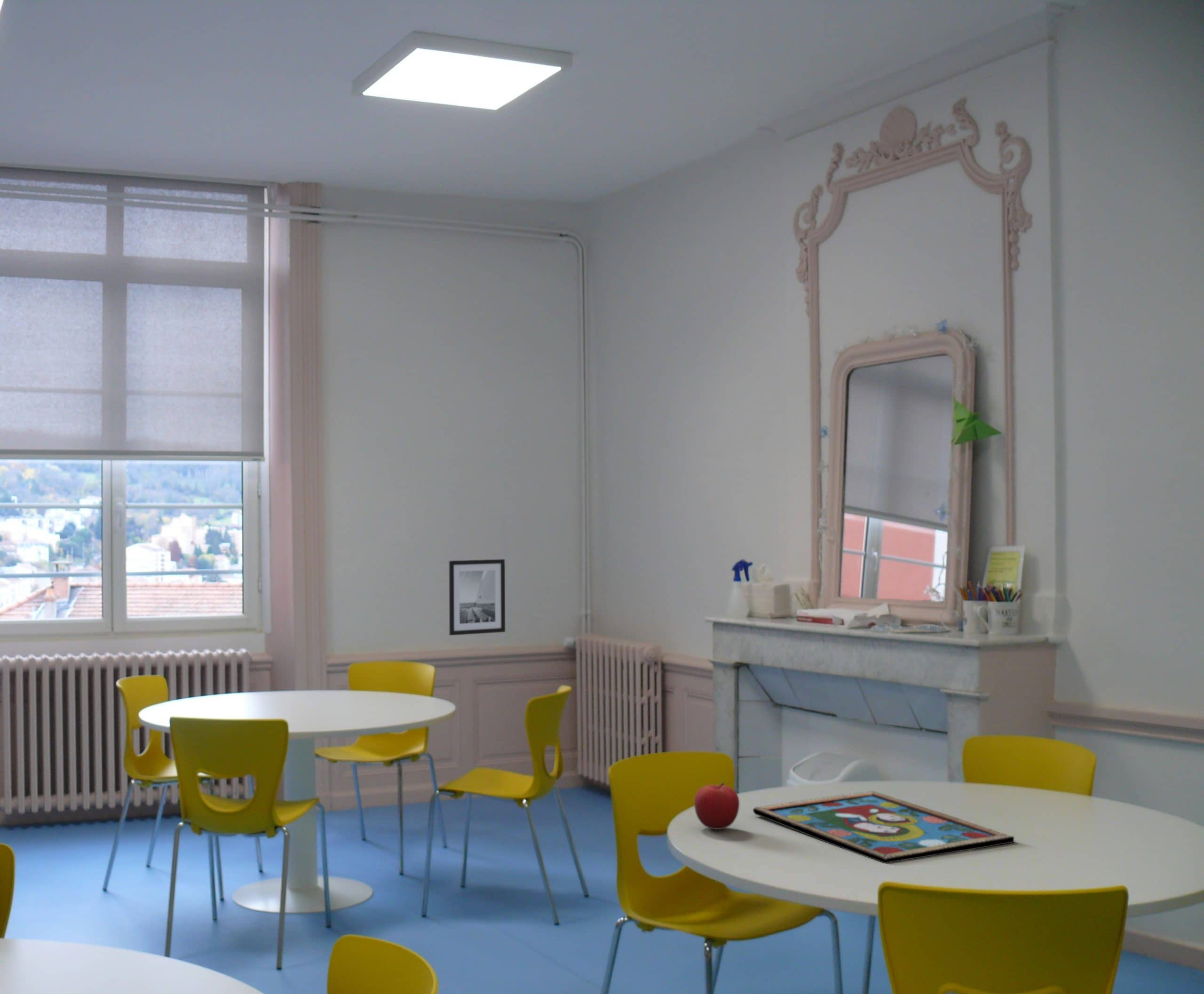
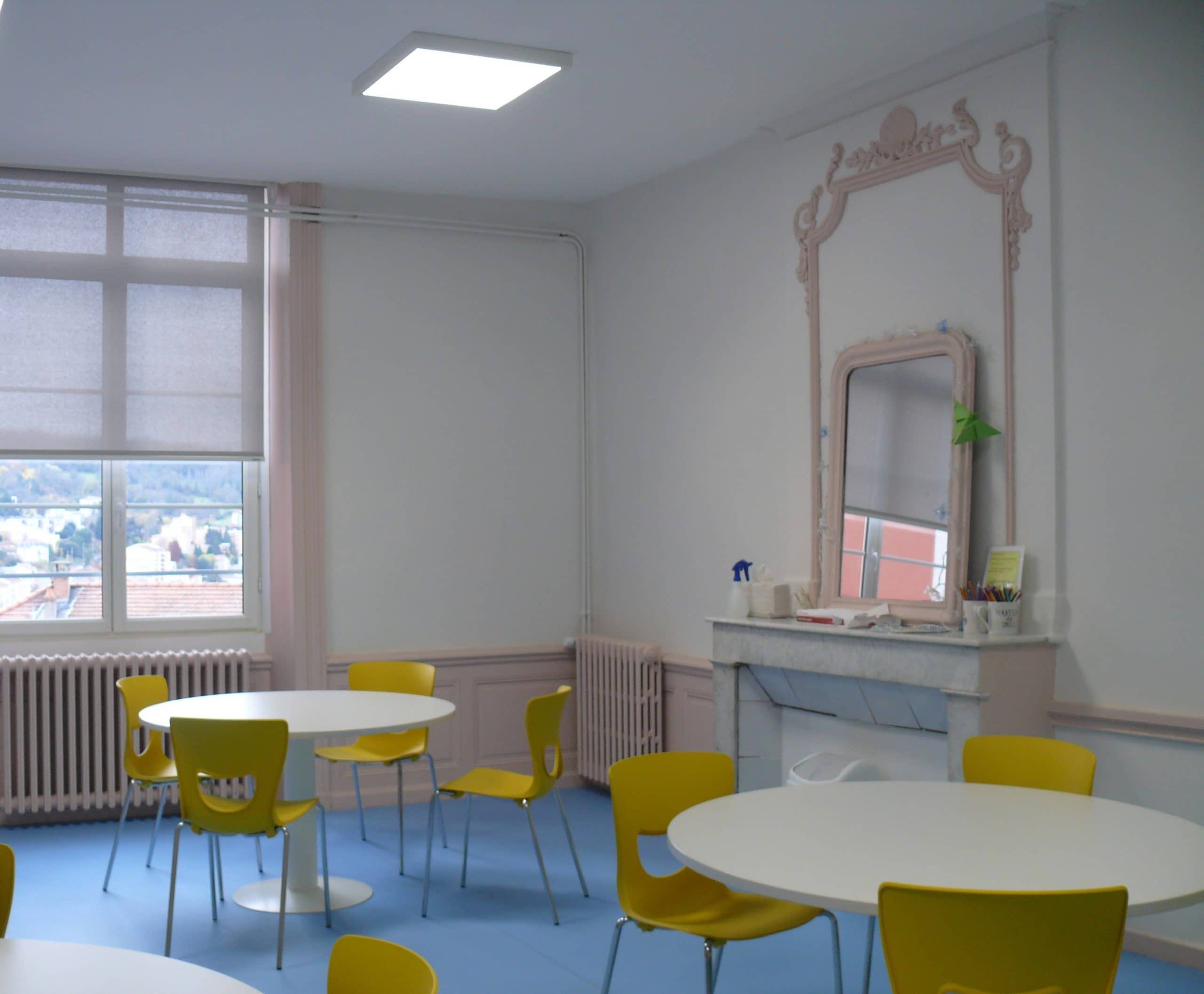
- wall art (477, 597)
- fruit (717, 805)
- framed painting (878, 823)
